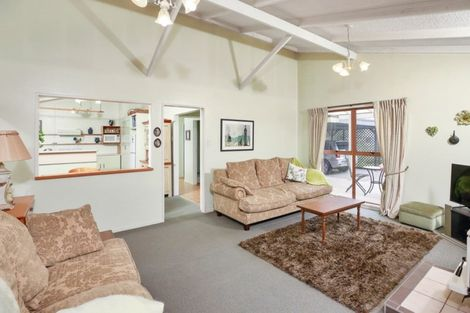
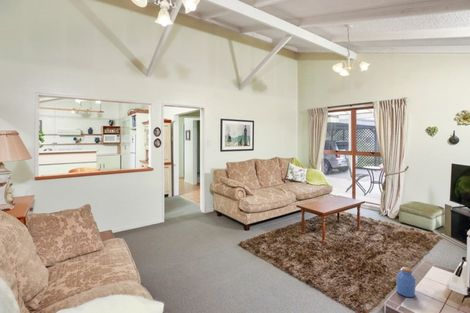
+ jar (406, 280)
